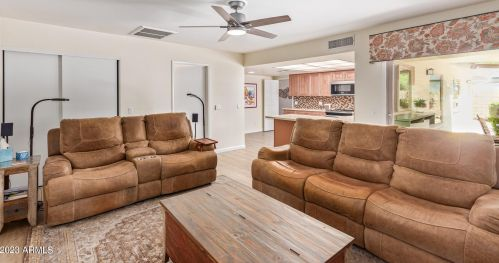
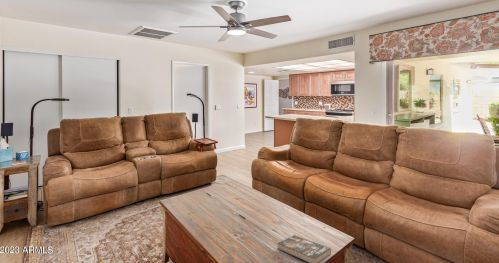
+ book (303, 248)
